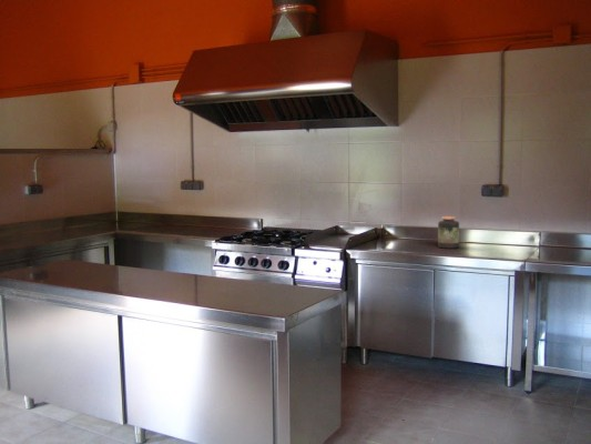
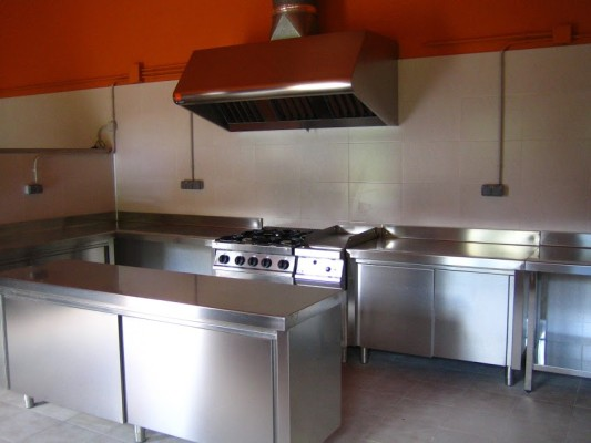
- jar (448, 231)
